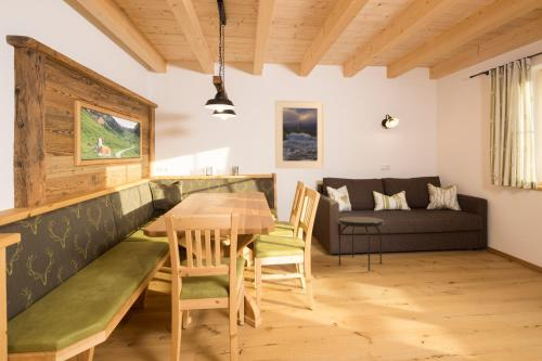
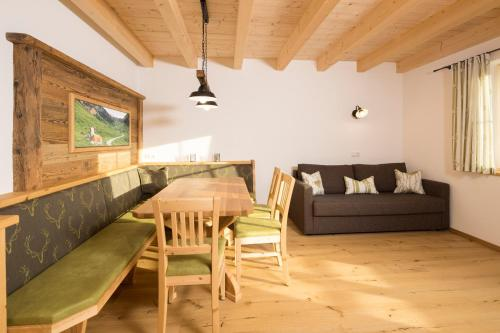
- side table (352, 242)
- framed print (299, 134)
